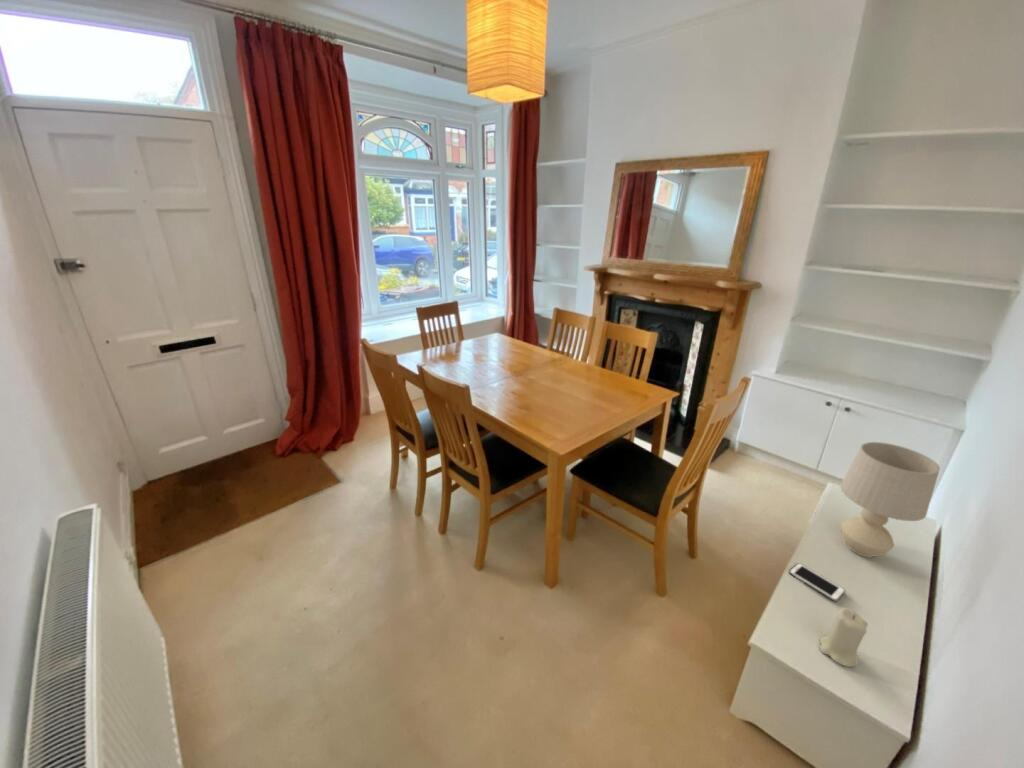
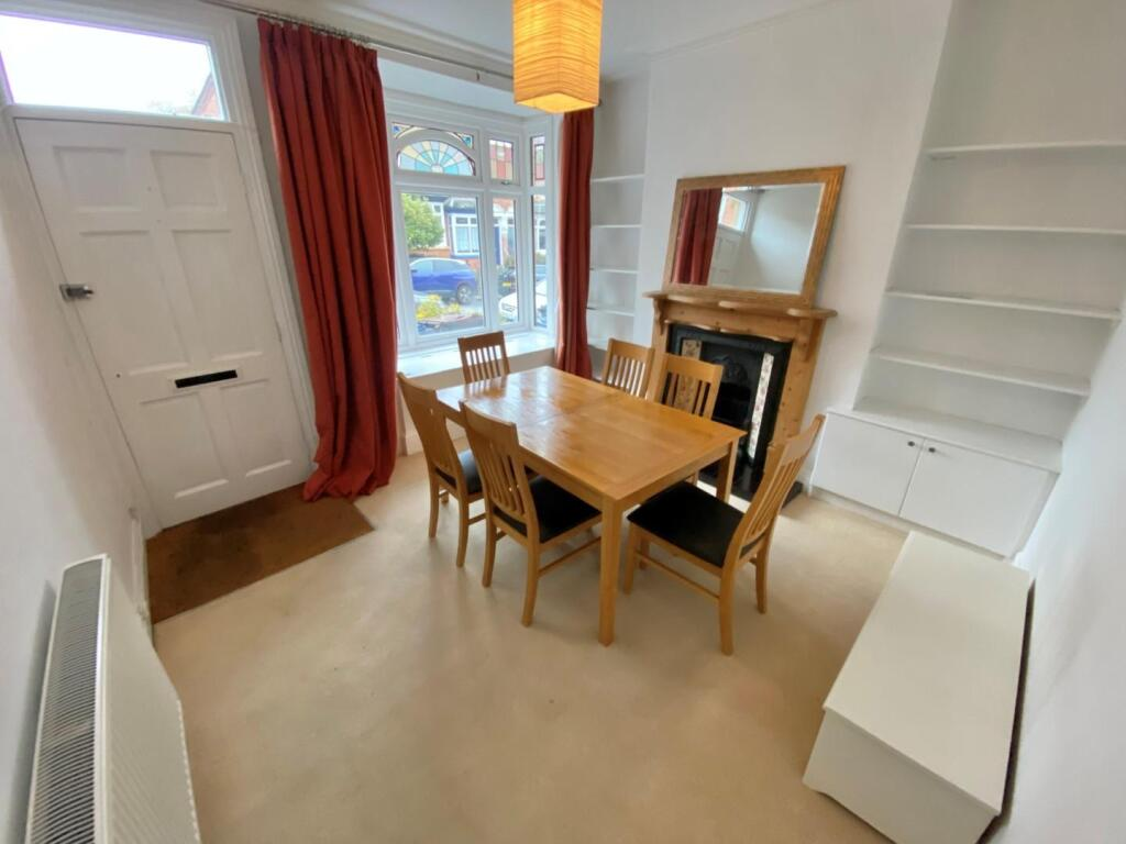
- table lamp (878, 505)
- cell phone (816, 581)
- candle (845, 634)
